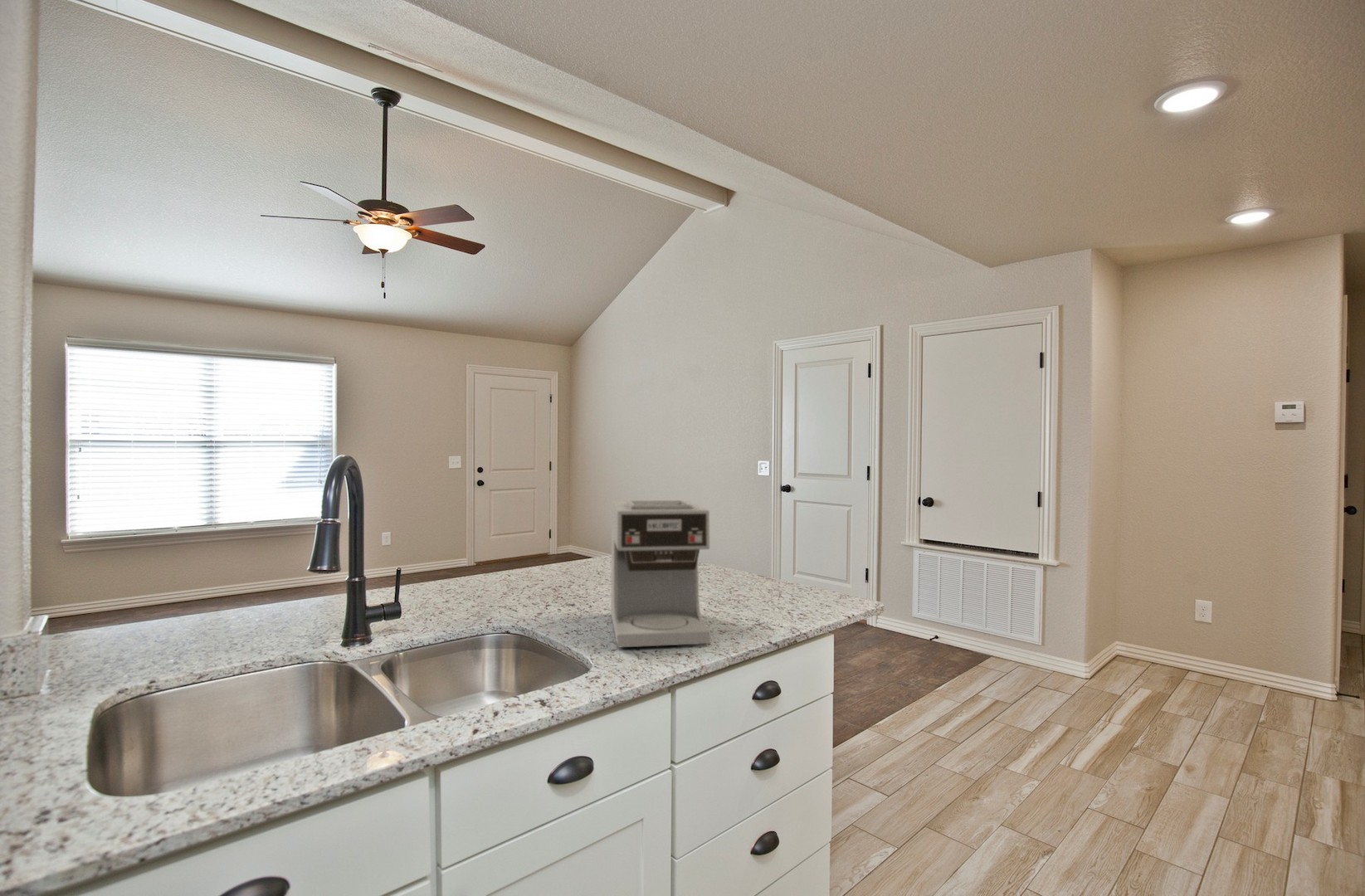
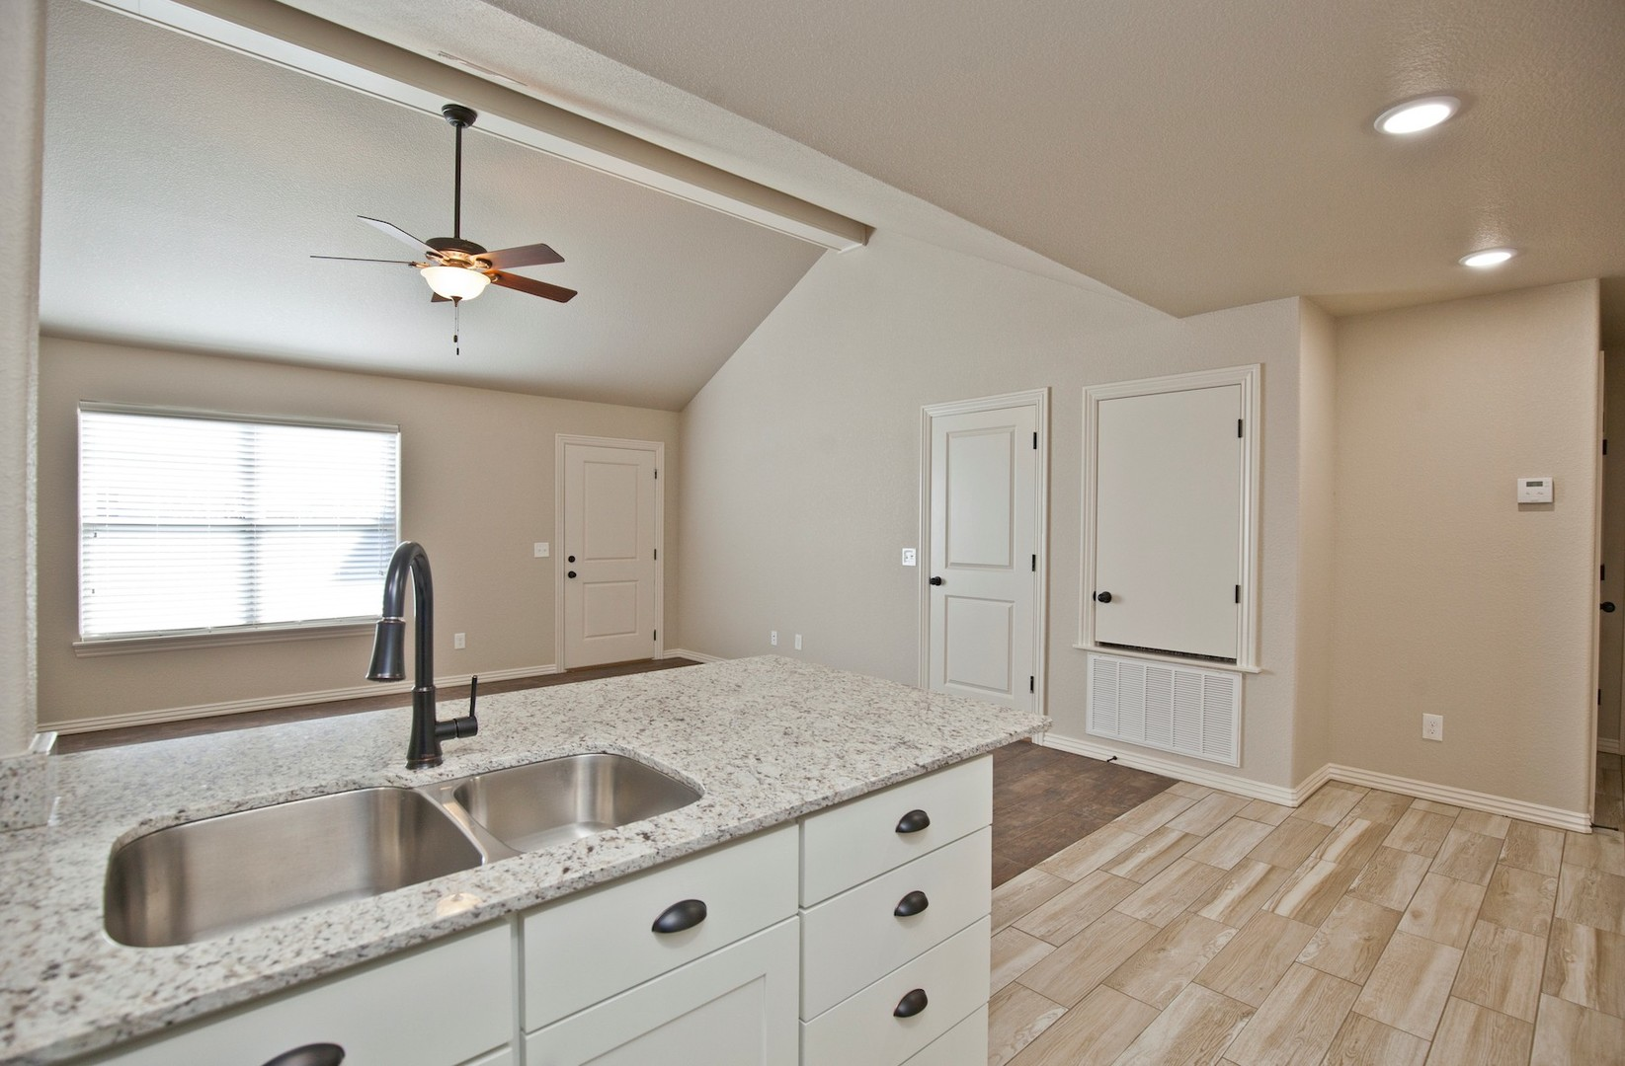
- coffee maker (657, 565)
